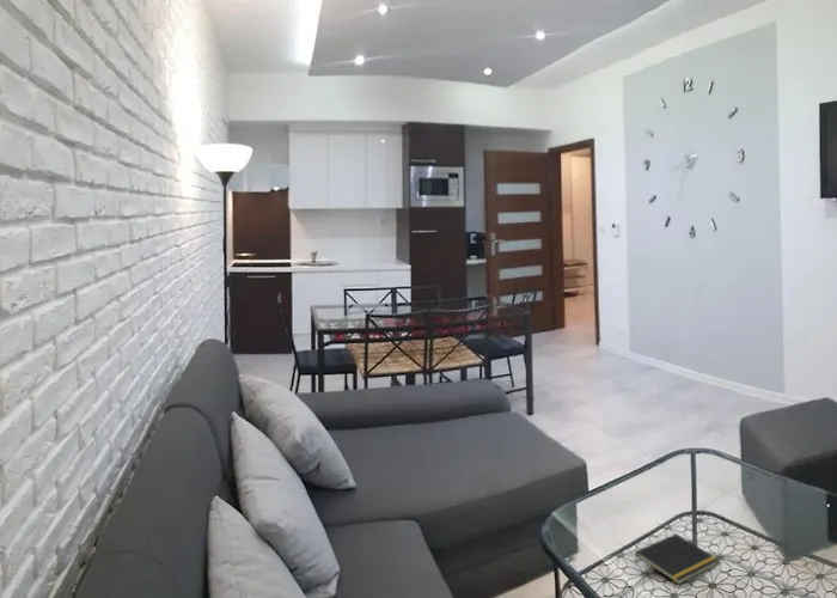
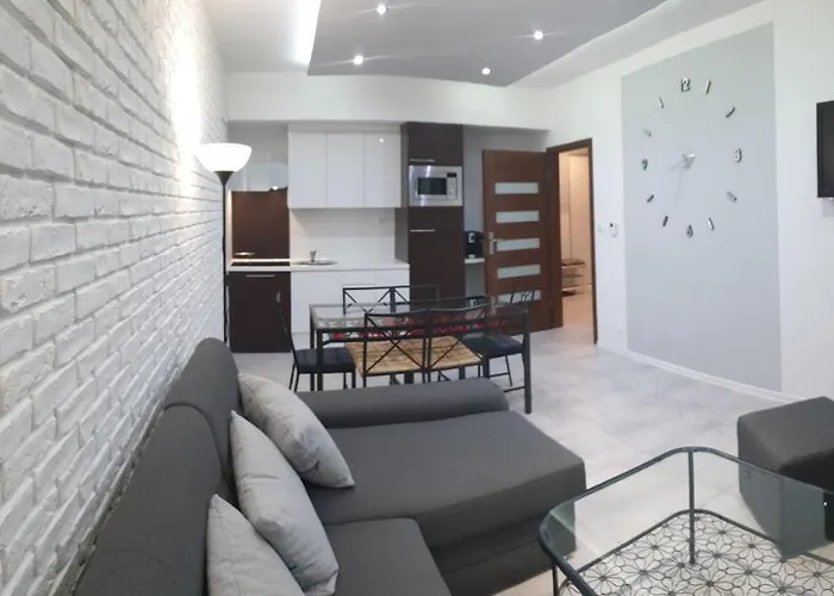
- notepad (677, 557)
